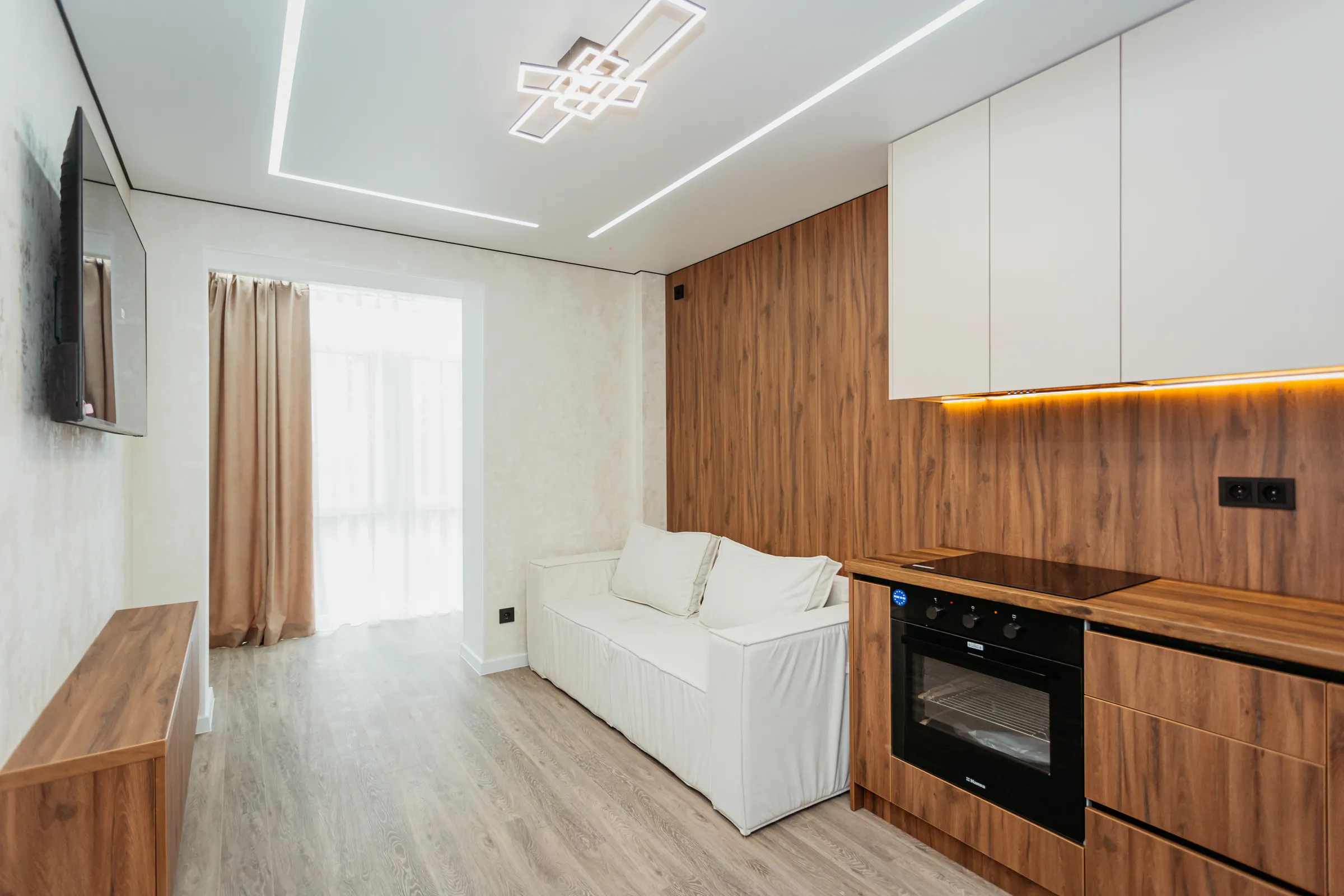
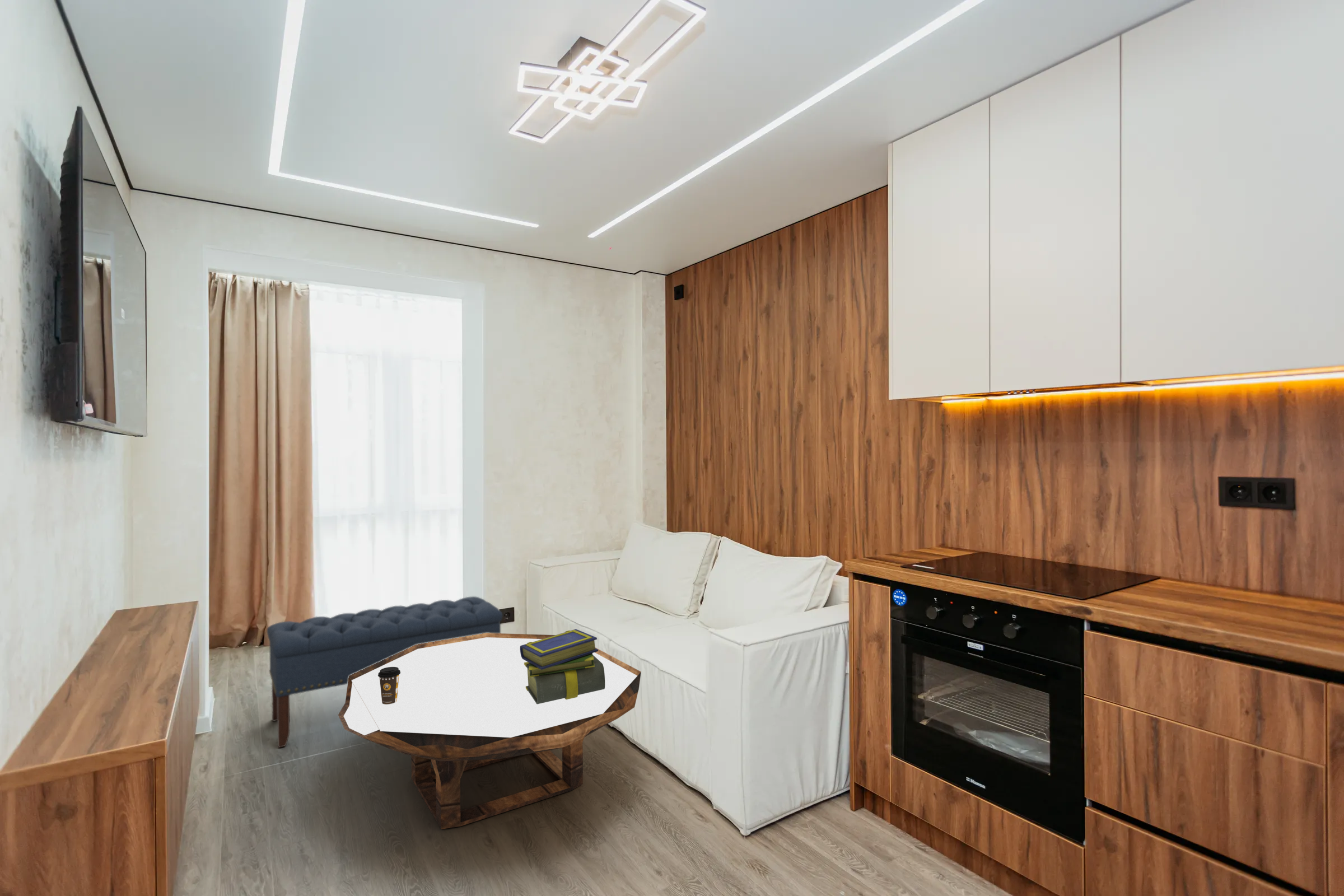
+ coffee table (496, 727)
+ stack of books (562, 664)
+ bench (388, 657)
+ coffee cup (389, 685)
